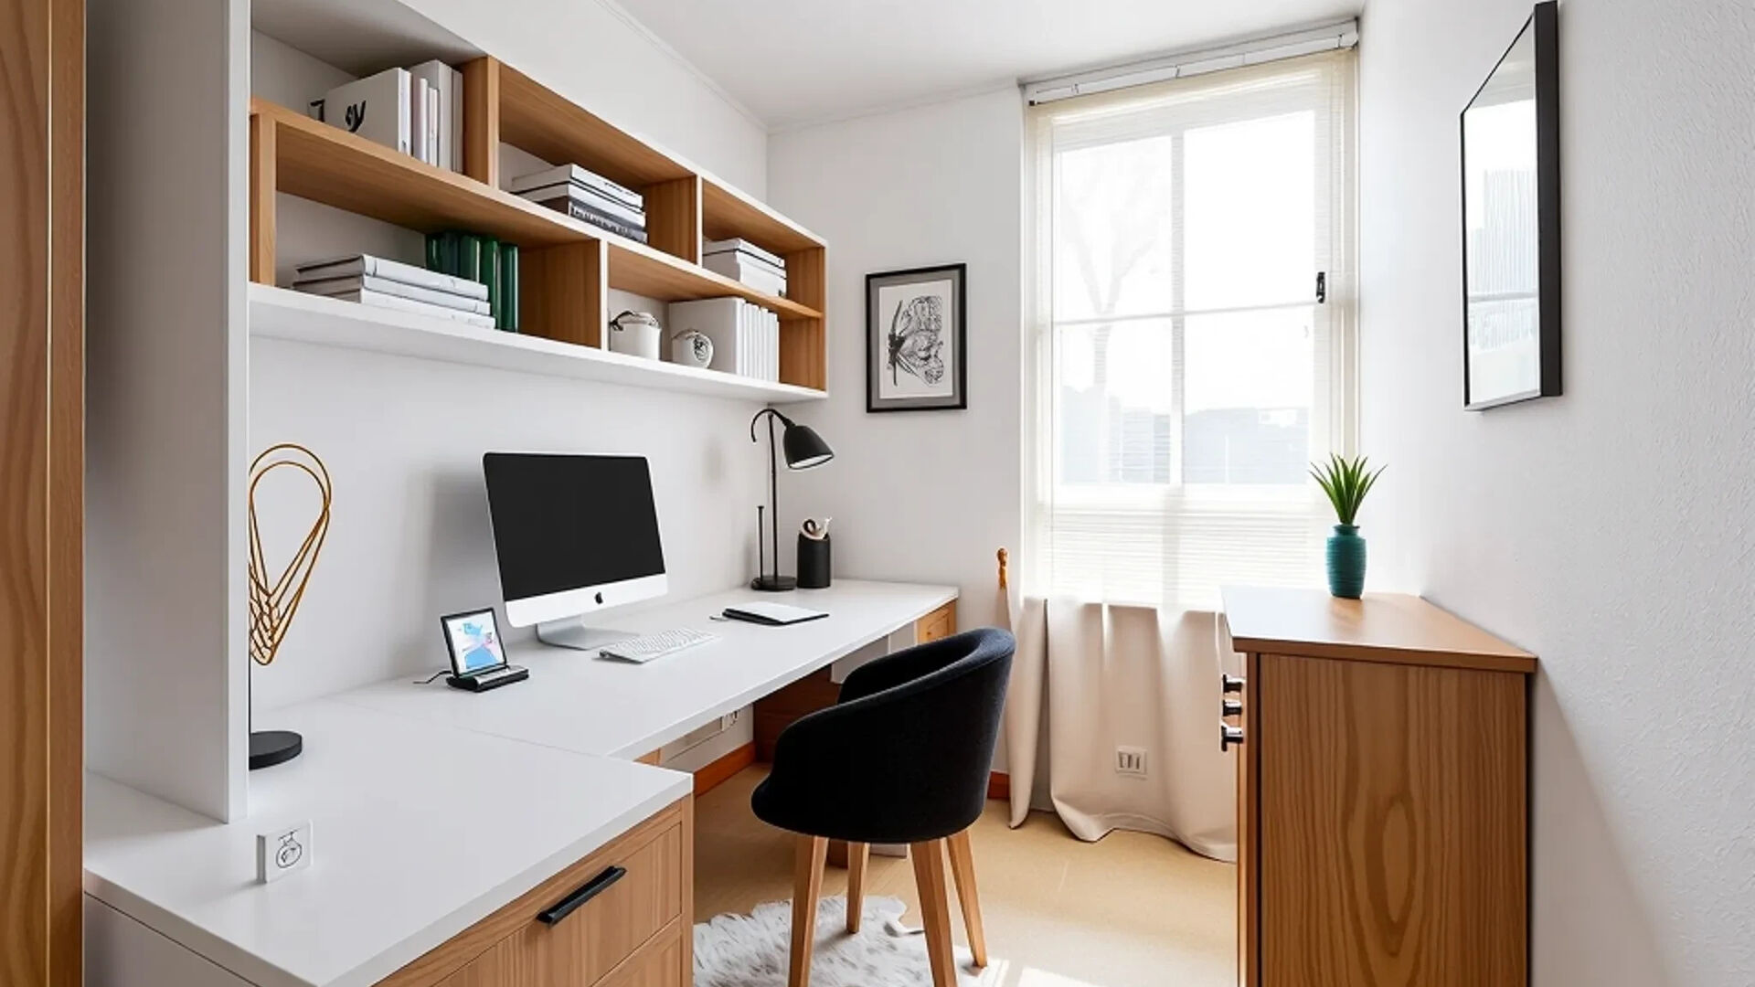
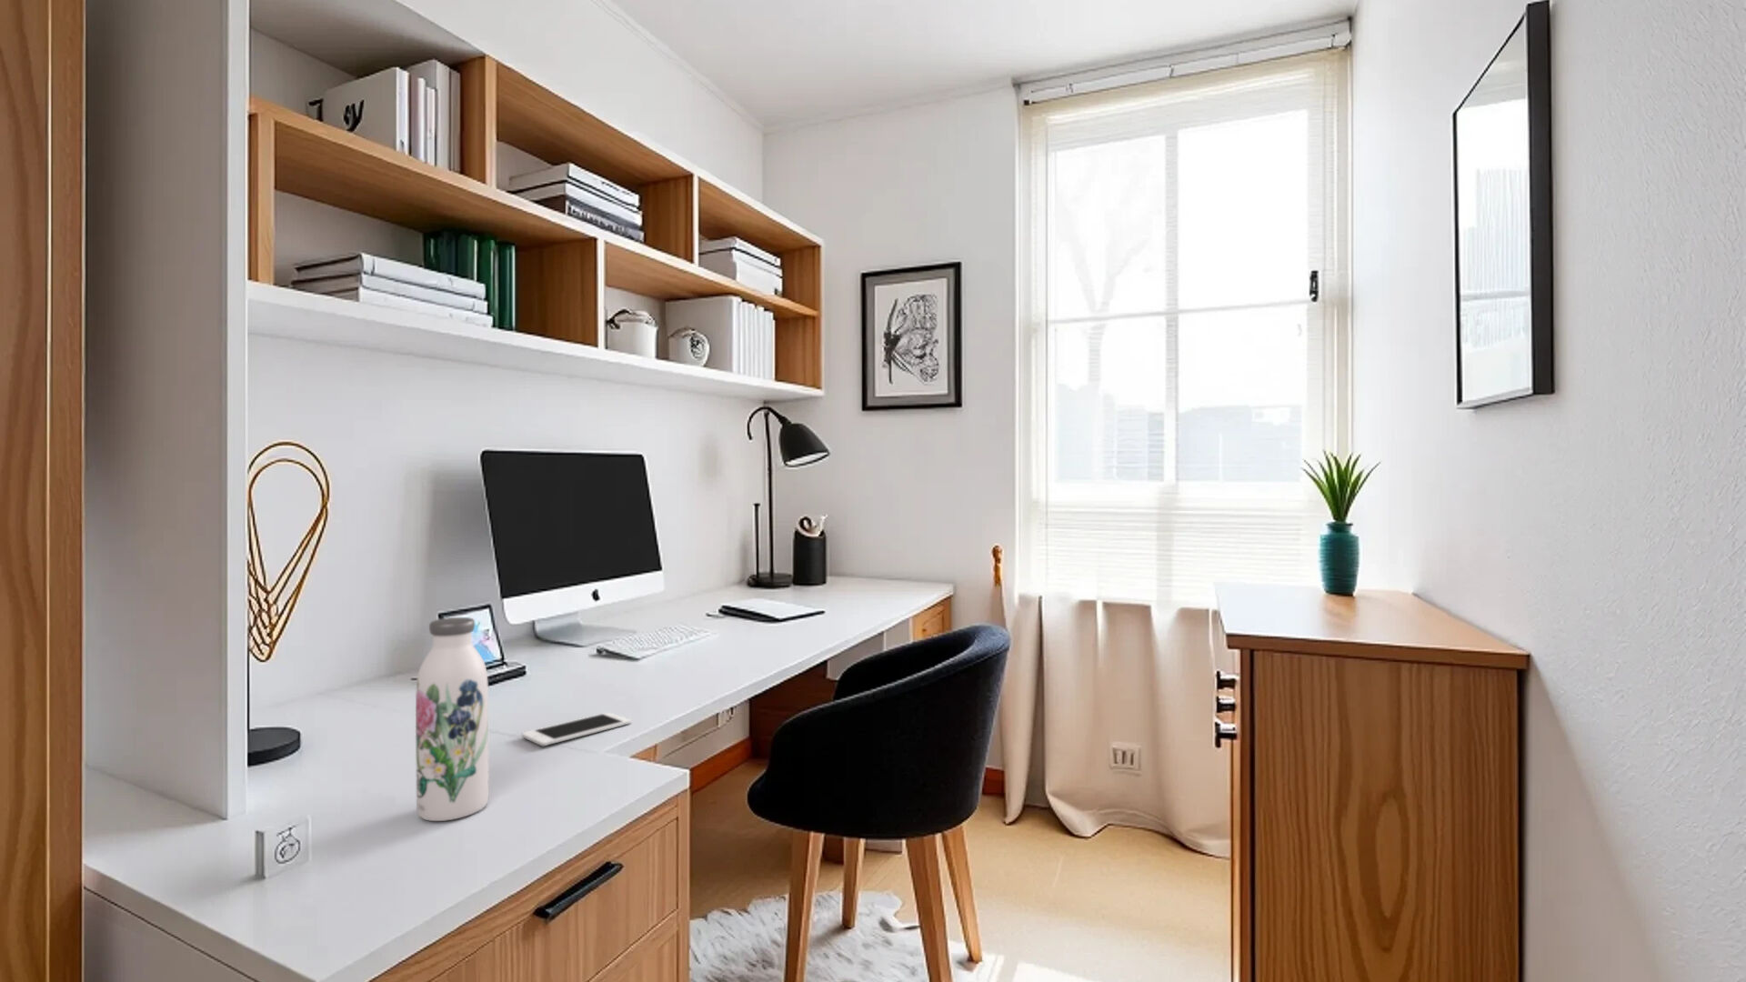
+ cell phone (578, 728)
+ water bottle (452, 713)
